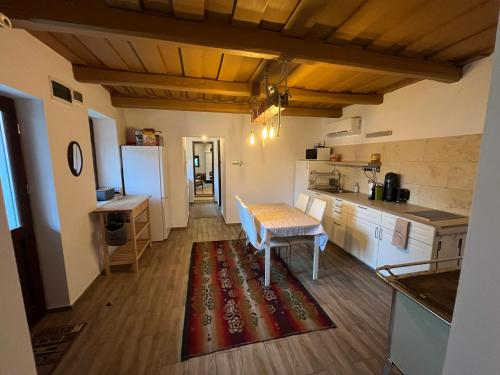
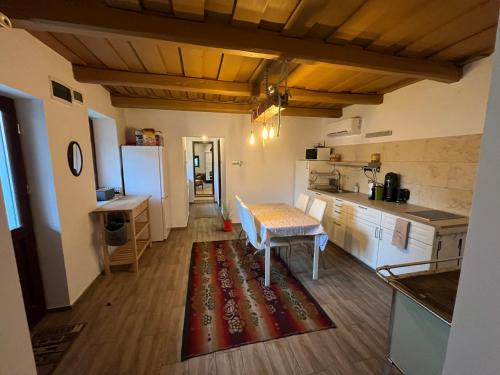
+ house plant (227, 214)
